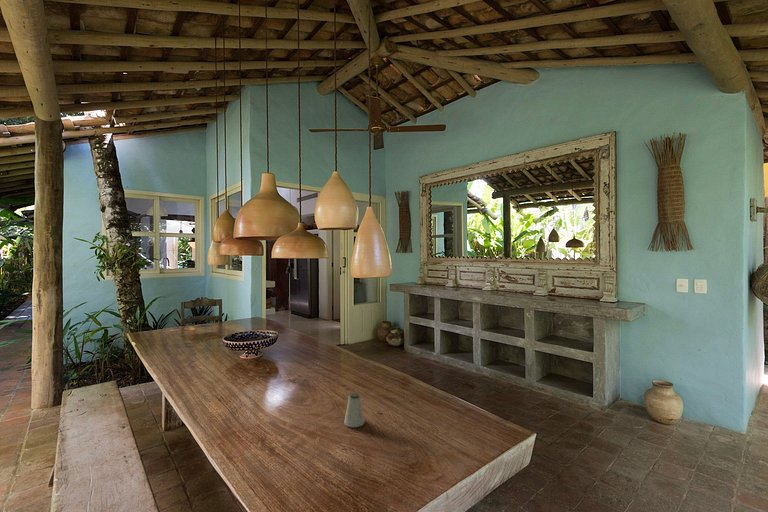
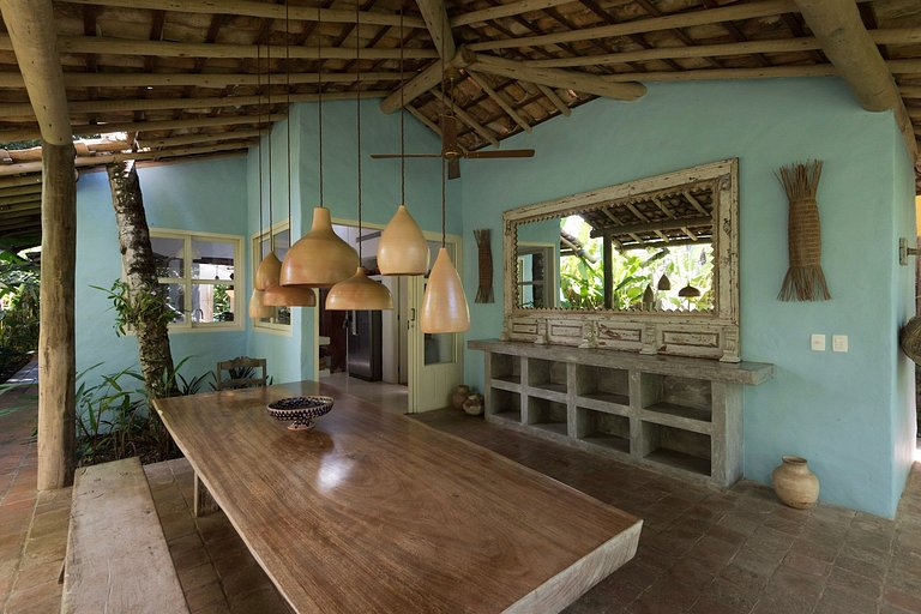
- saltshaker (354, 408)
